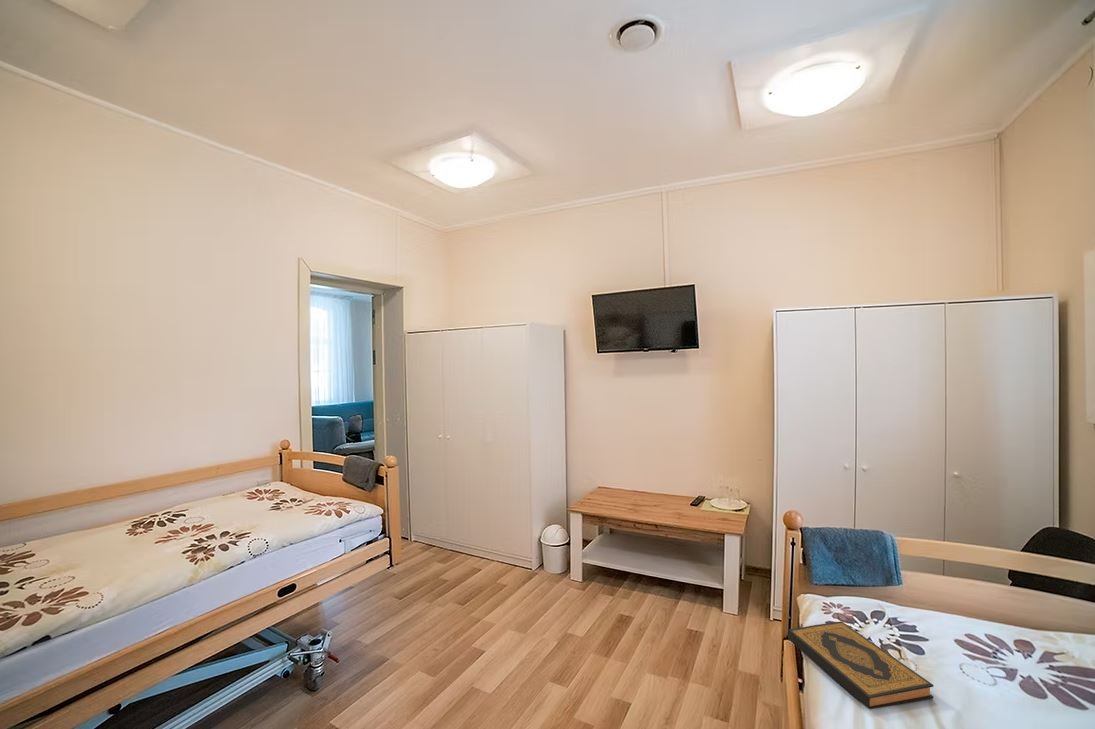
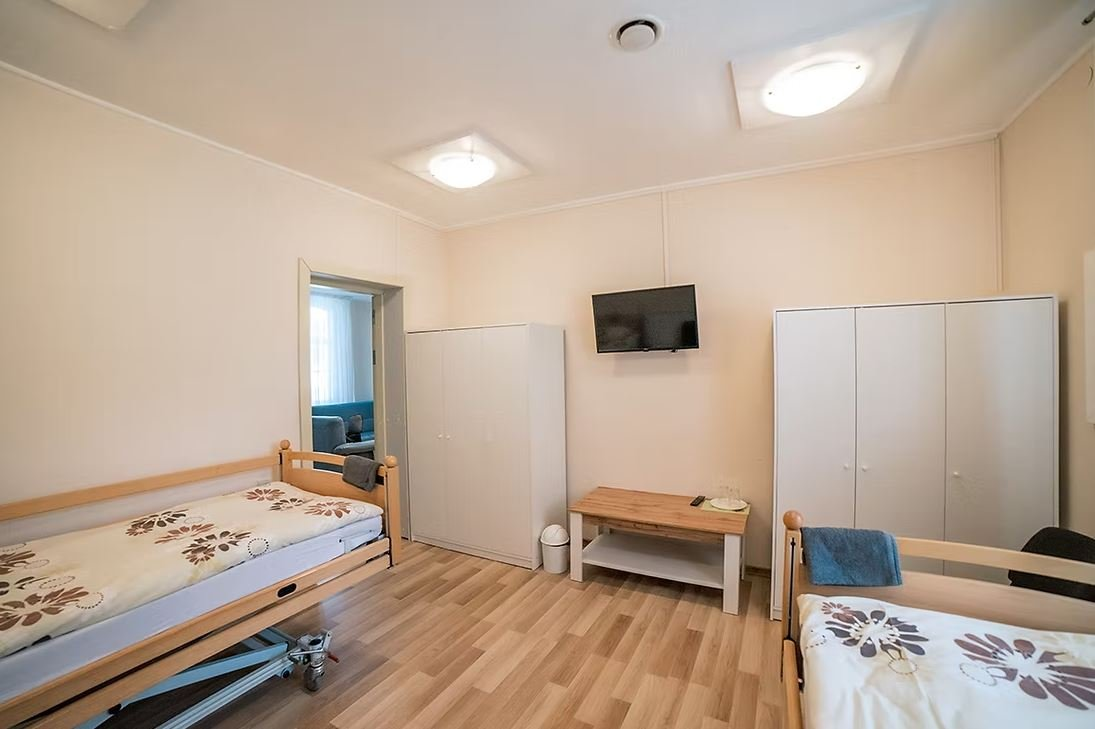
- hardback book (853, 660)
